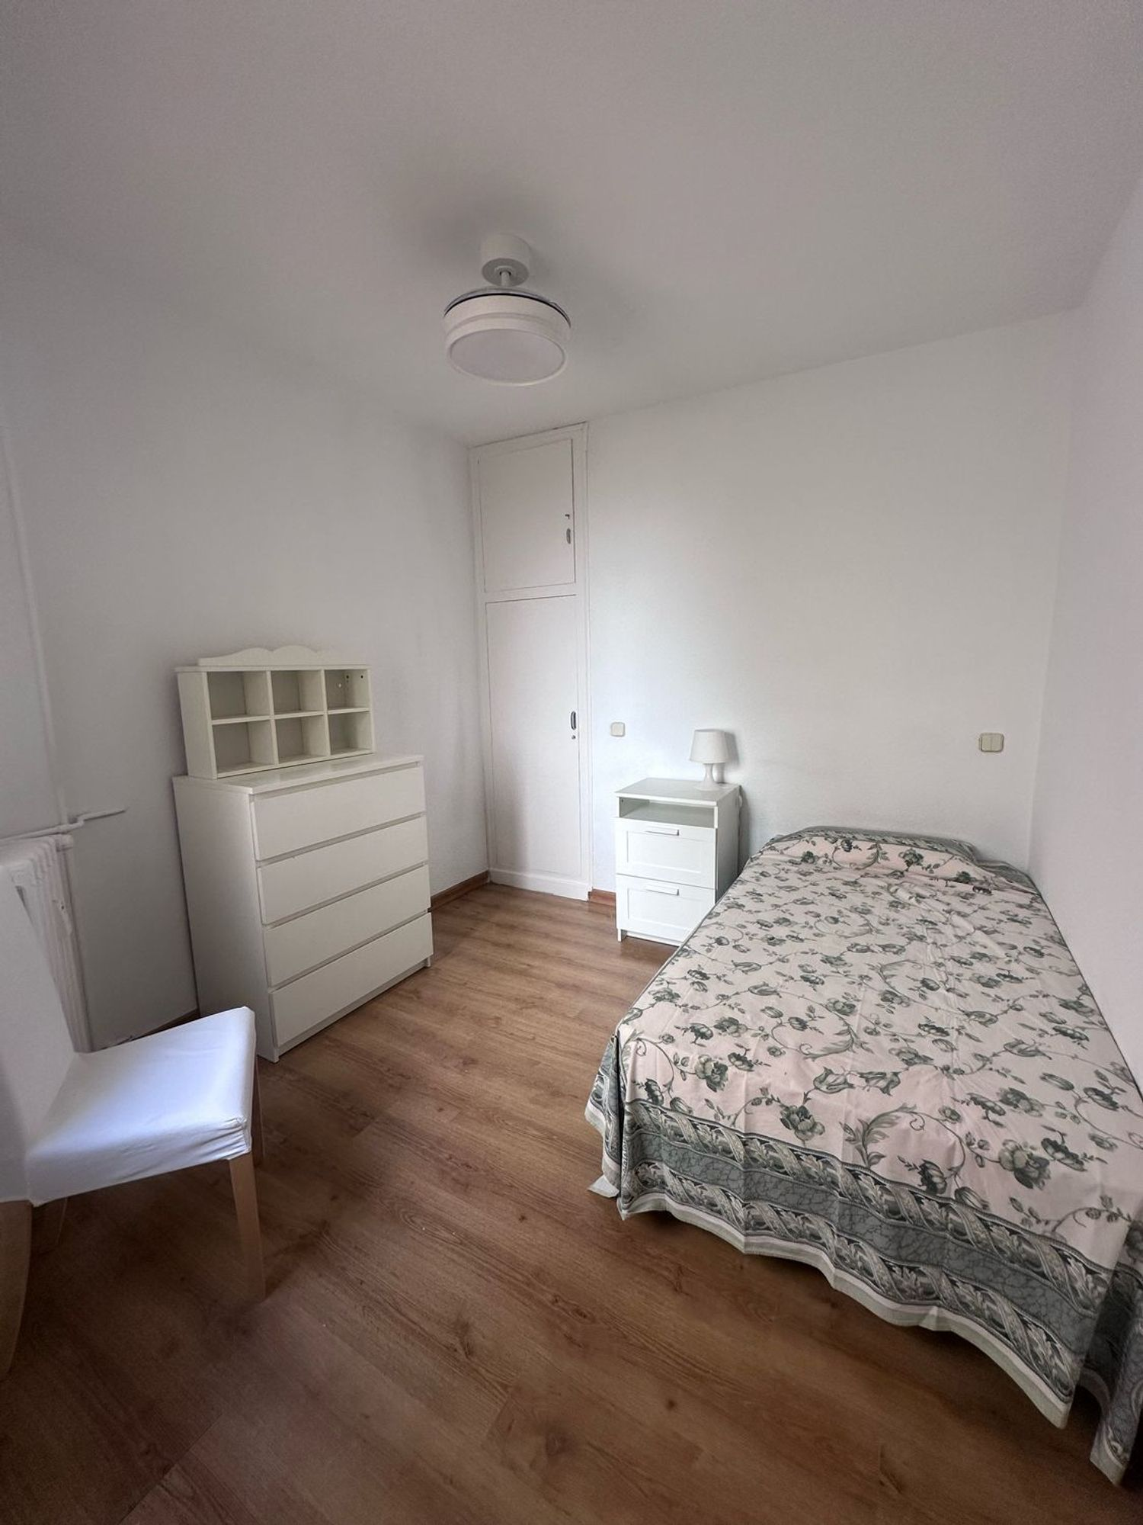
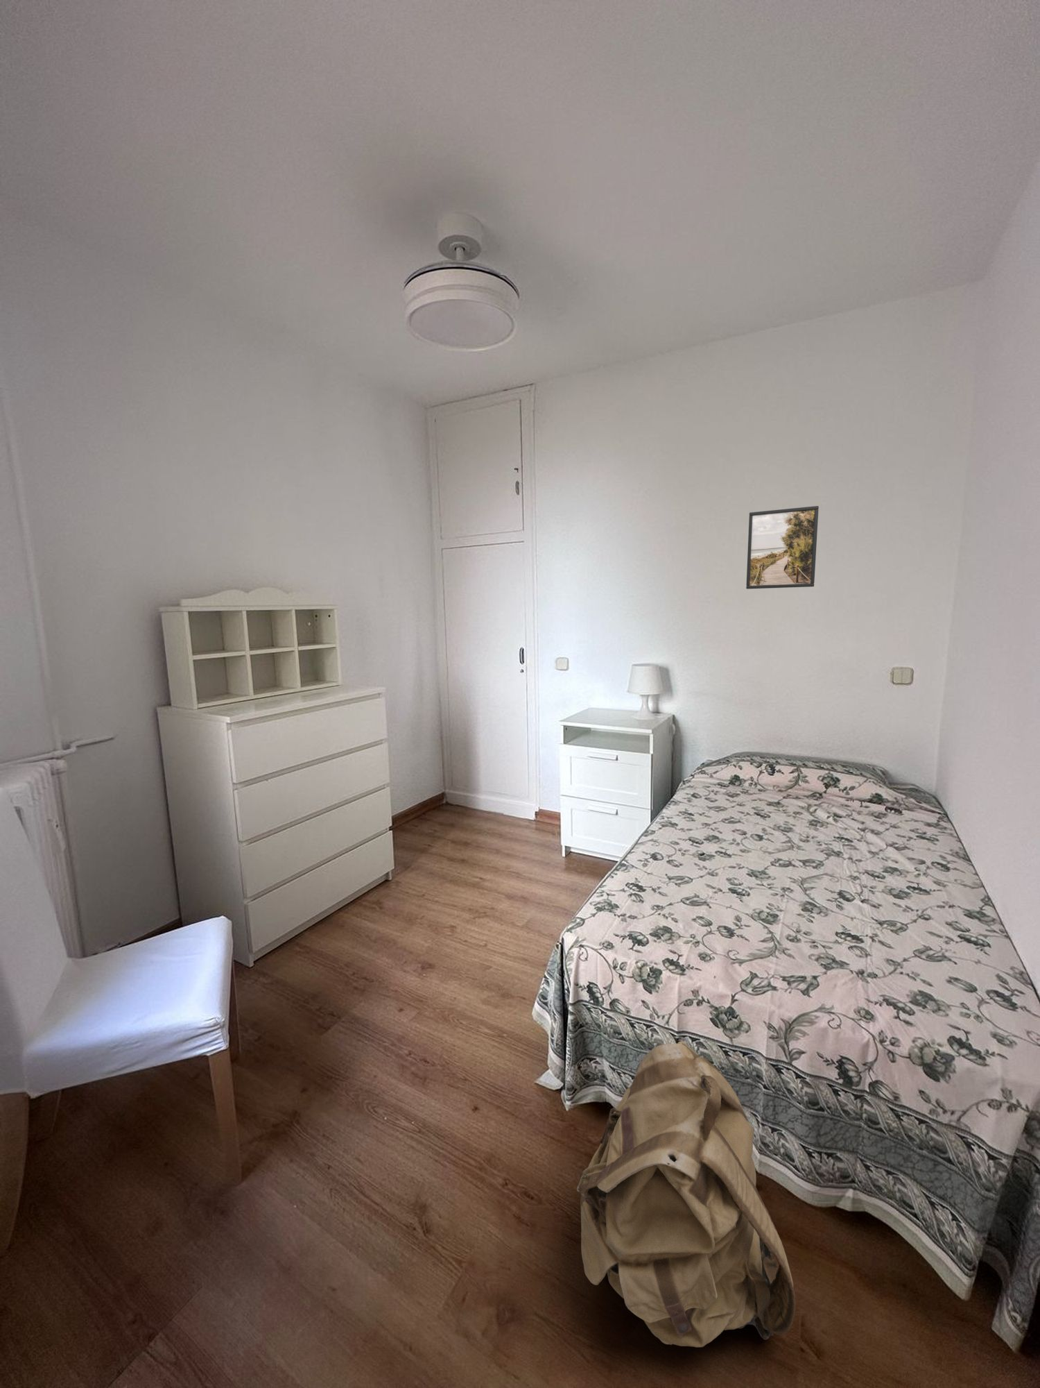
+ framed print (781, 549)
+ backpack (689, 1153)
